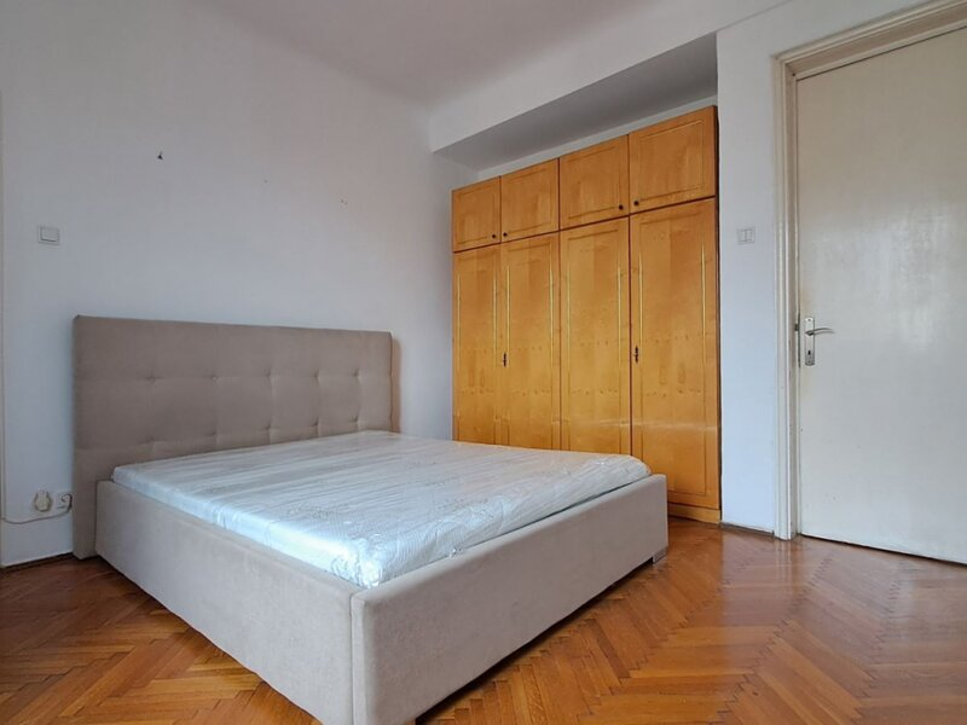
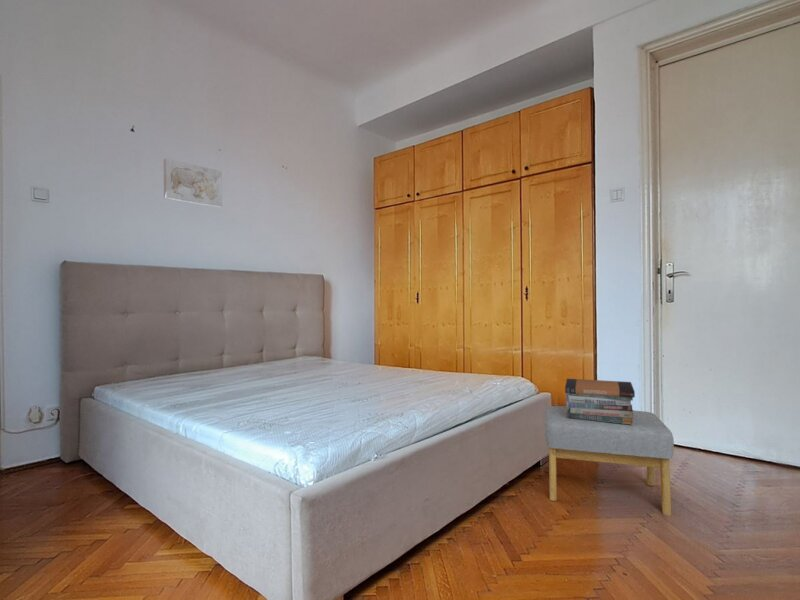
+ wall art (194, 184)
+ footstool (603, 452)
+ book stack (598, 400)
